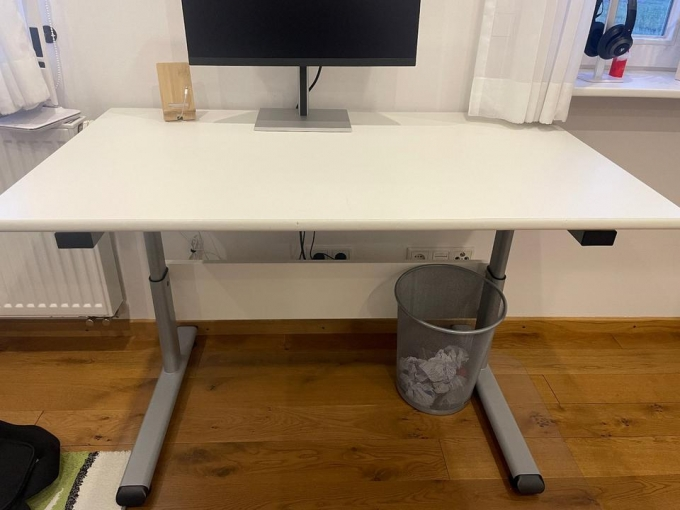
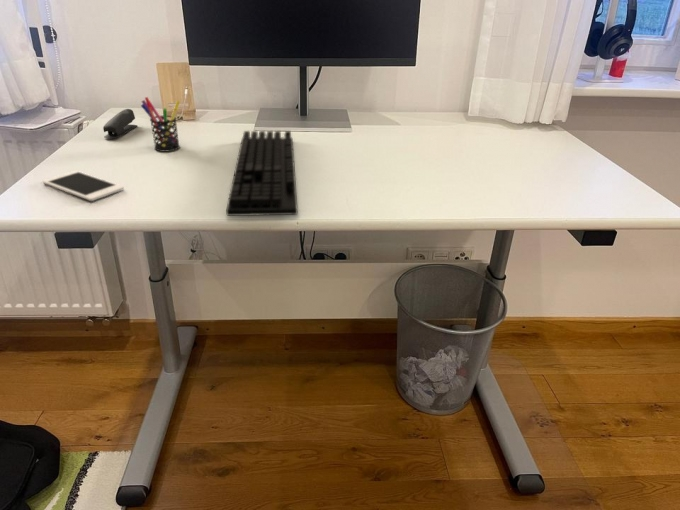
+ cell phone (82, 185)
+ keyboard (265, 166)
+ stapler (119, 123)
+ pen holder (162, 123)
